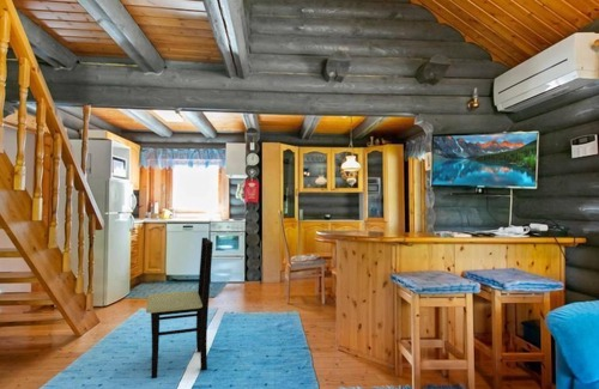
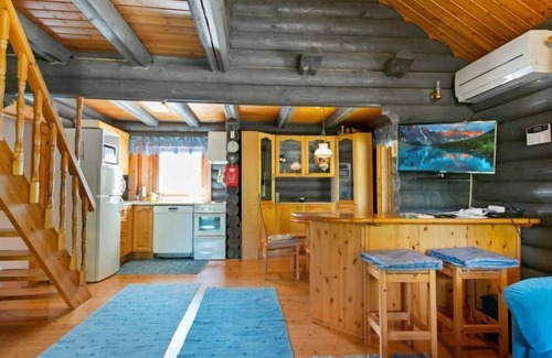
- dining chair (179, 300)
